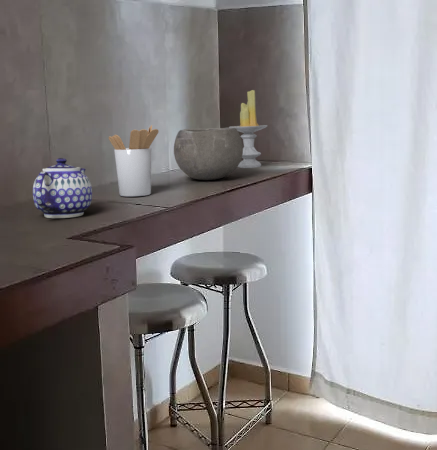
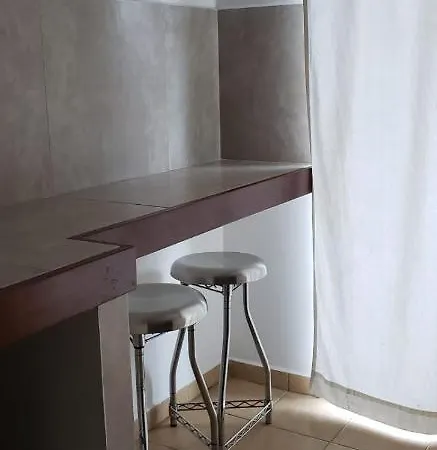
- teapot (62, 186)
- utensil holder (137, 160)
- bowl (208, 154)
- candle (248, 128)
